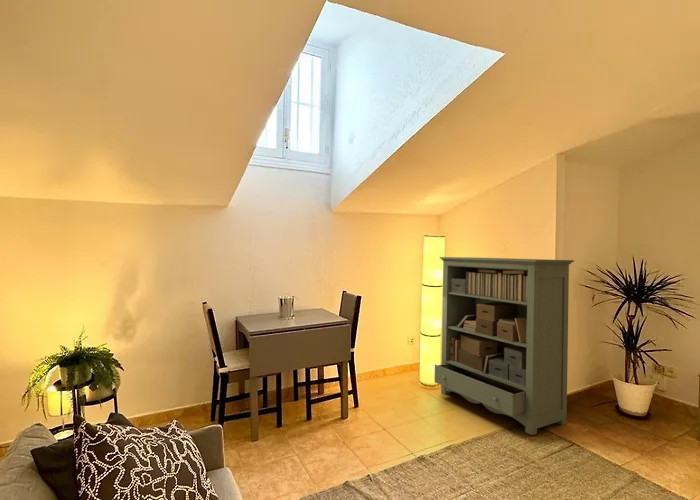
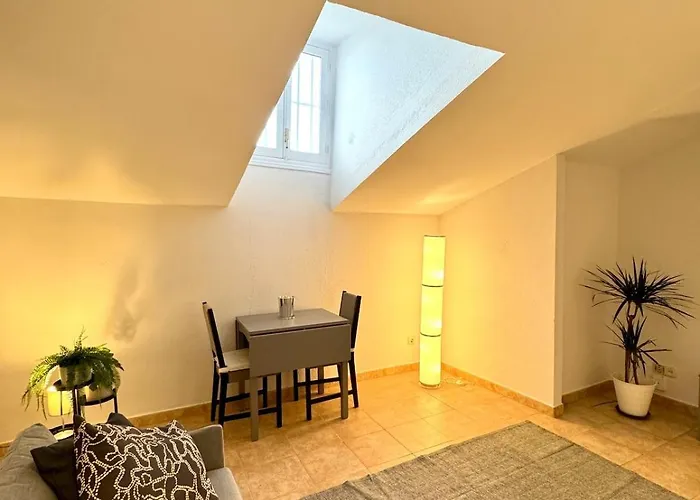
- bookshelf (493, 333)
